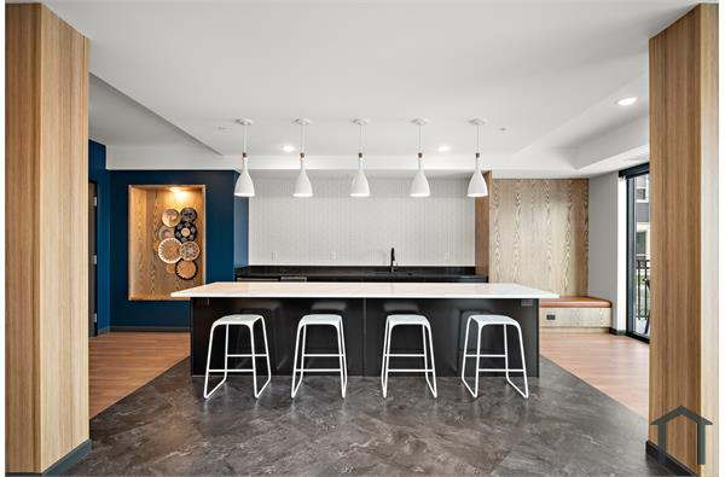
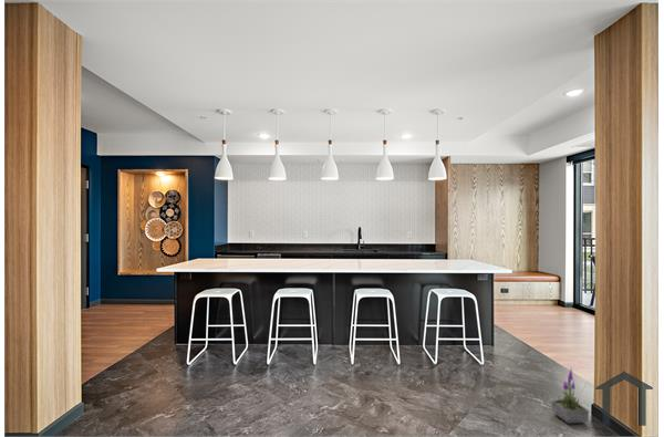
+ potted plant (569, 392)
